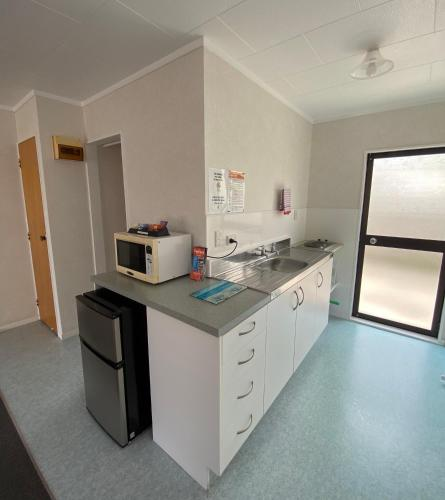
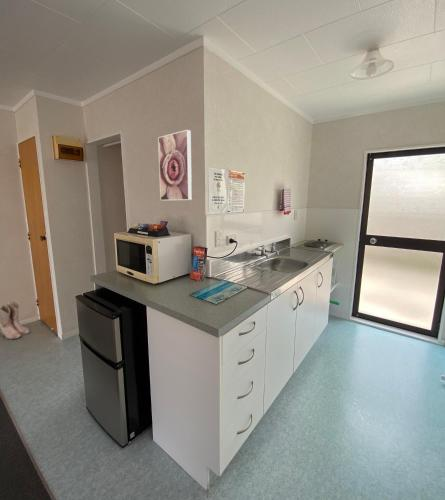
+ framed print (174, 167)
+ boots (13, 318)
